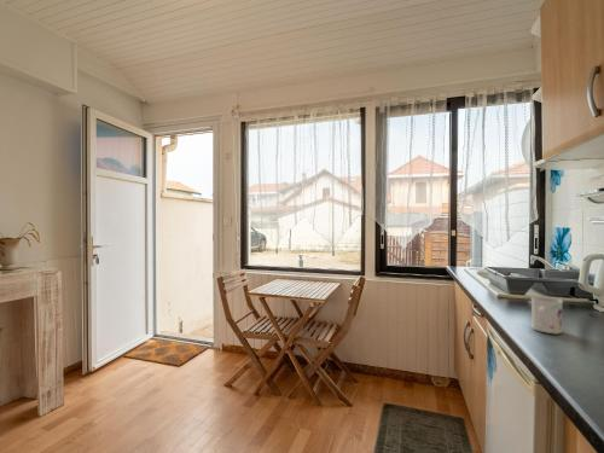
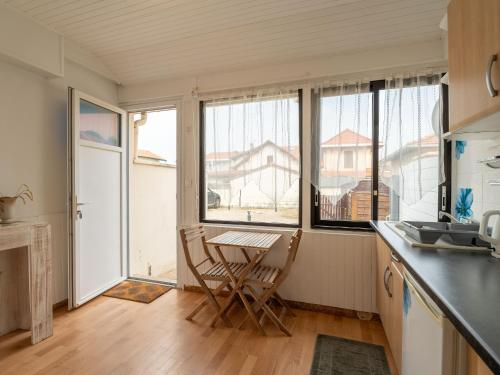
- mug (545, 315)
